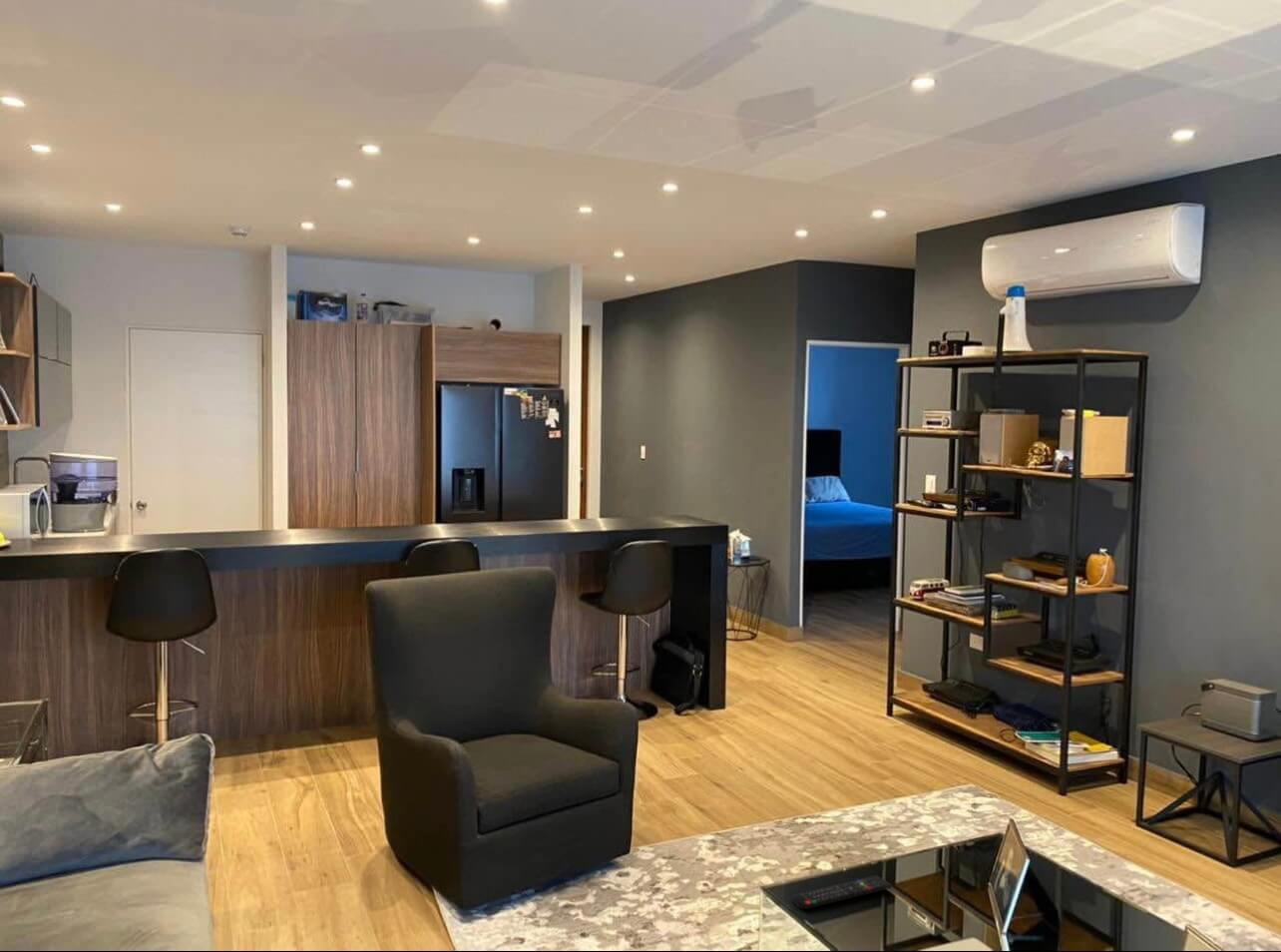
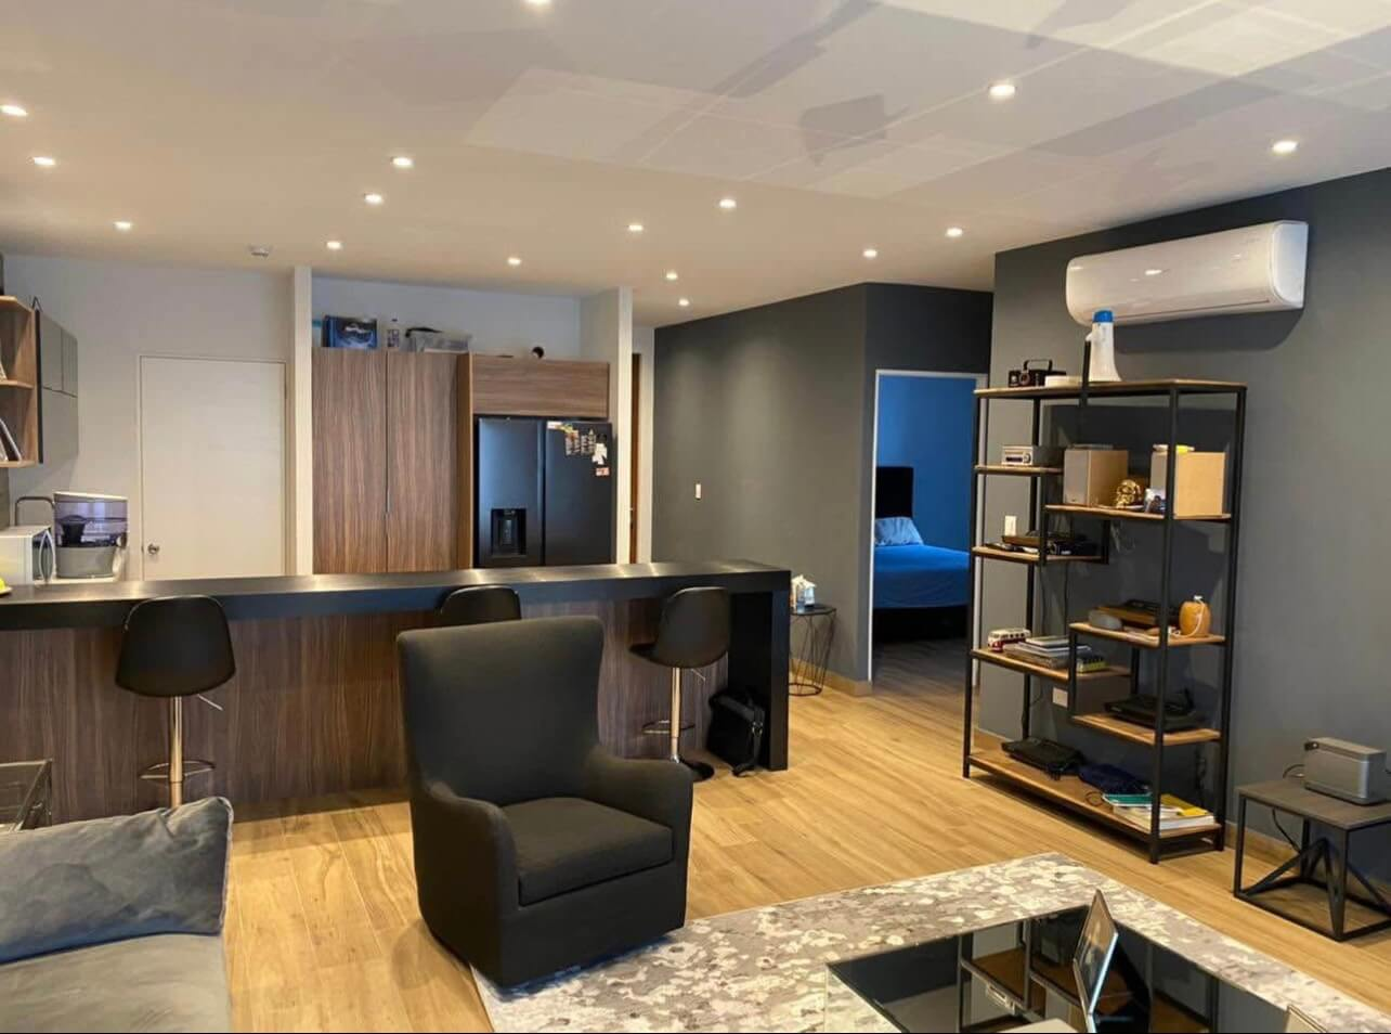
- remote control (841, 892)
